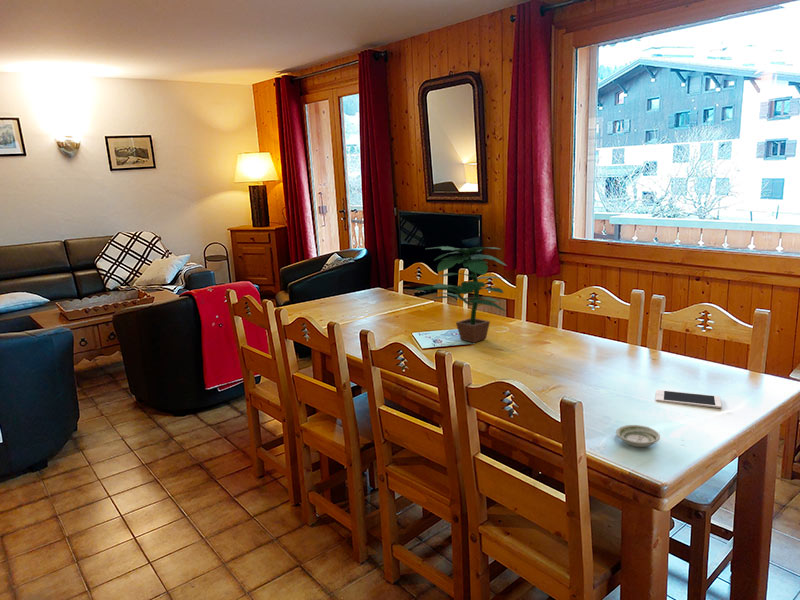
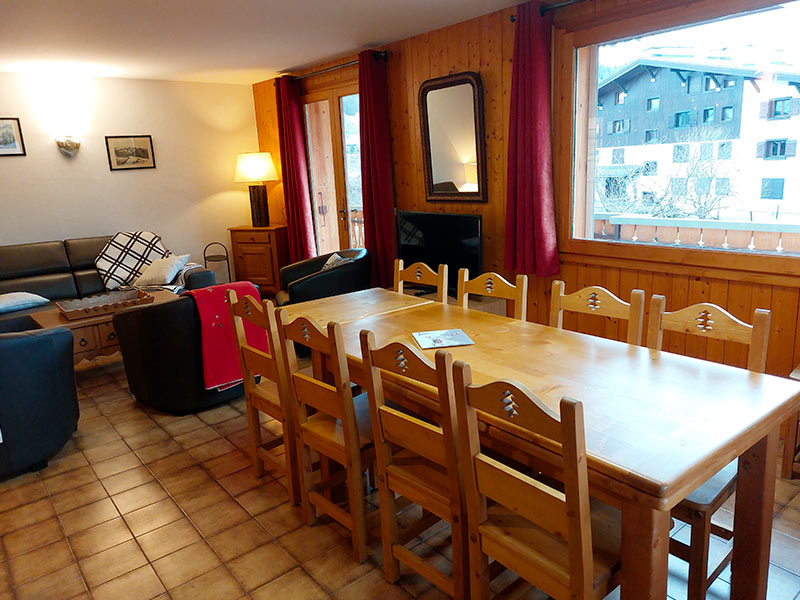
- saucer (637, 437)
- potted plant (466, 293)
- cell phone (687, 398)
